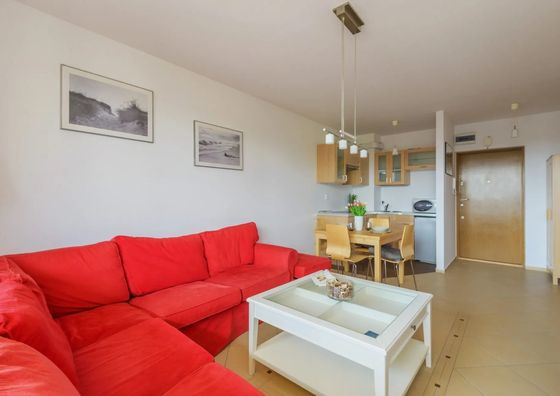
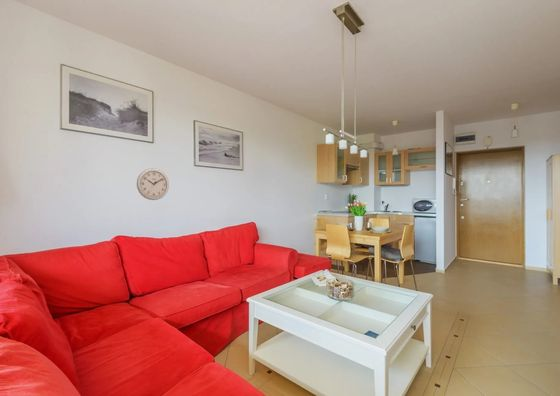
+ wall clock (153, 184)
